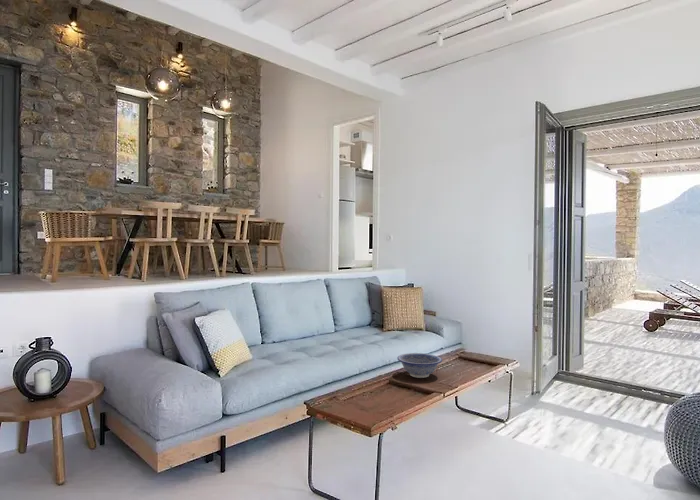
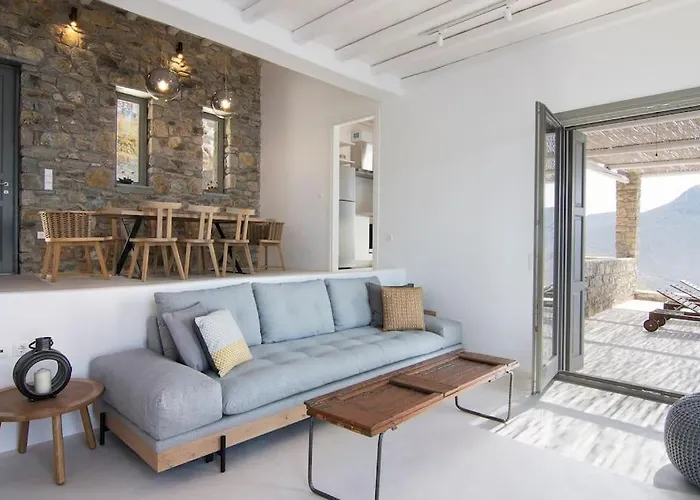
- decorative bowl (419, 366)
